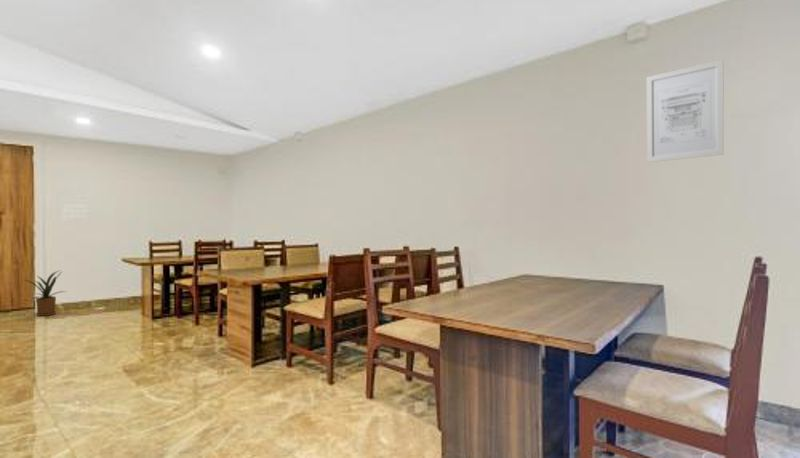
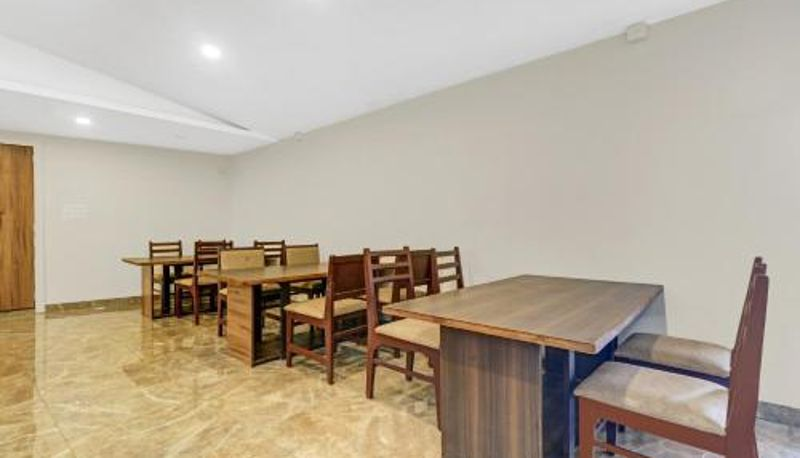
- house plant (44, 292)
- wall art (683, 113)
